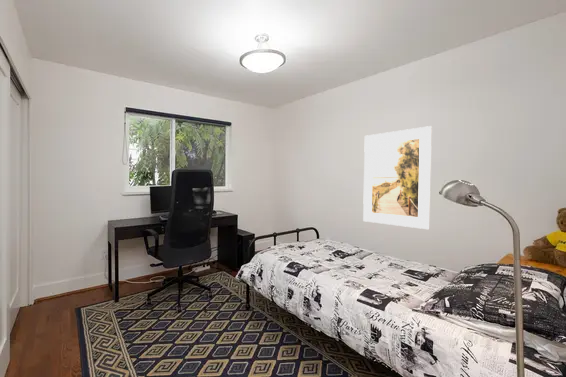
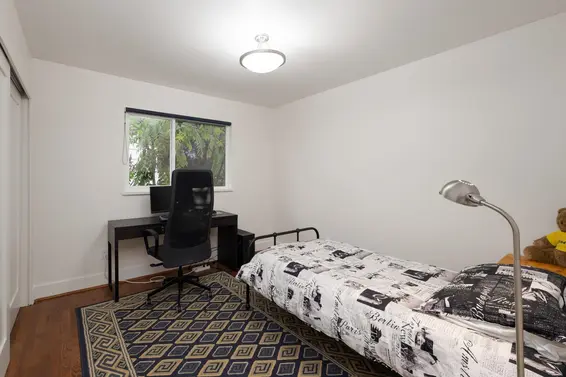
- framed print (394, 178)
